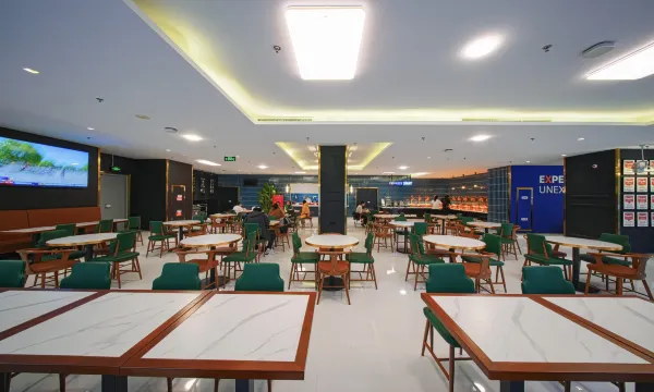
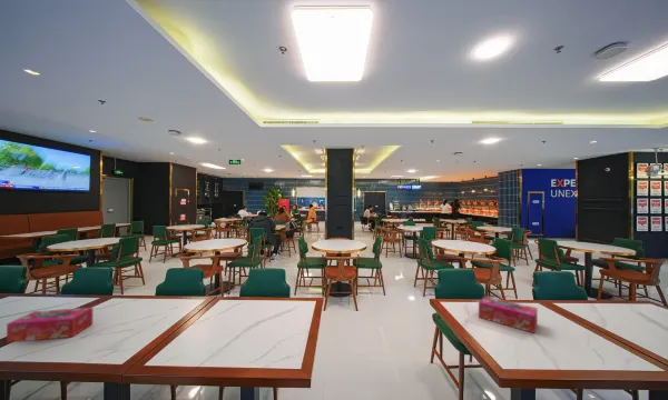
+ tissue box (507, 312)
+ tissue box (52, 323)
